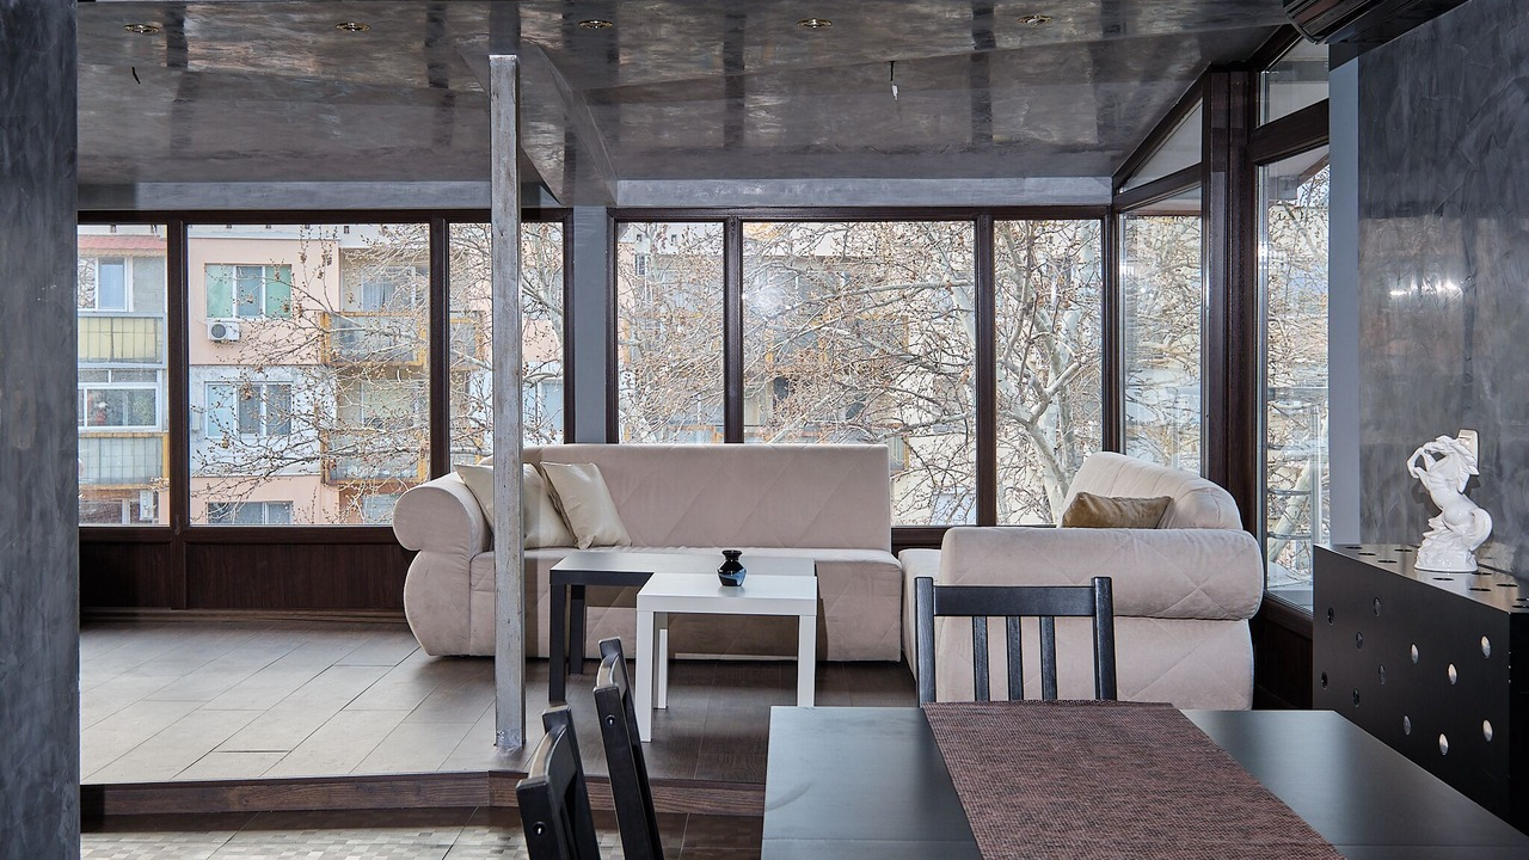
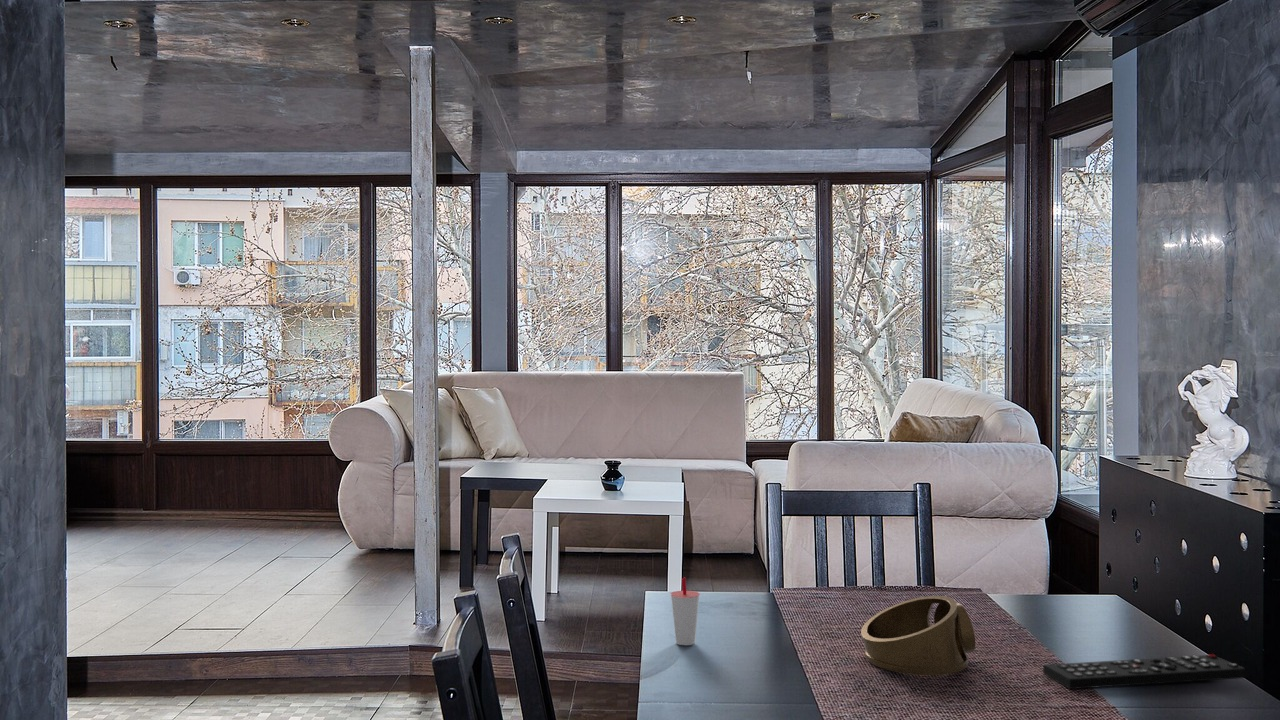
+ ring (916, 629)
+ remote control (1144, 669)
+ cup (685, 609)
